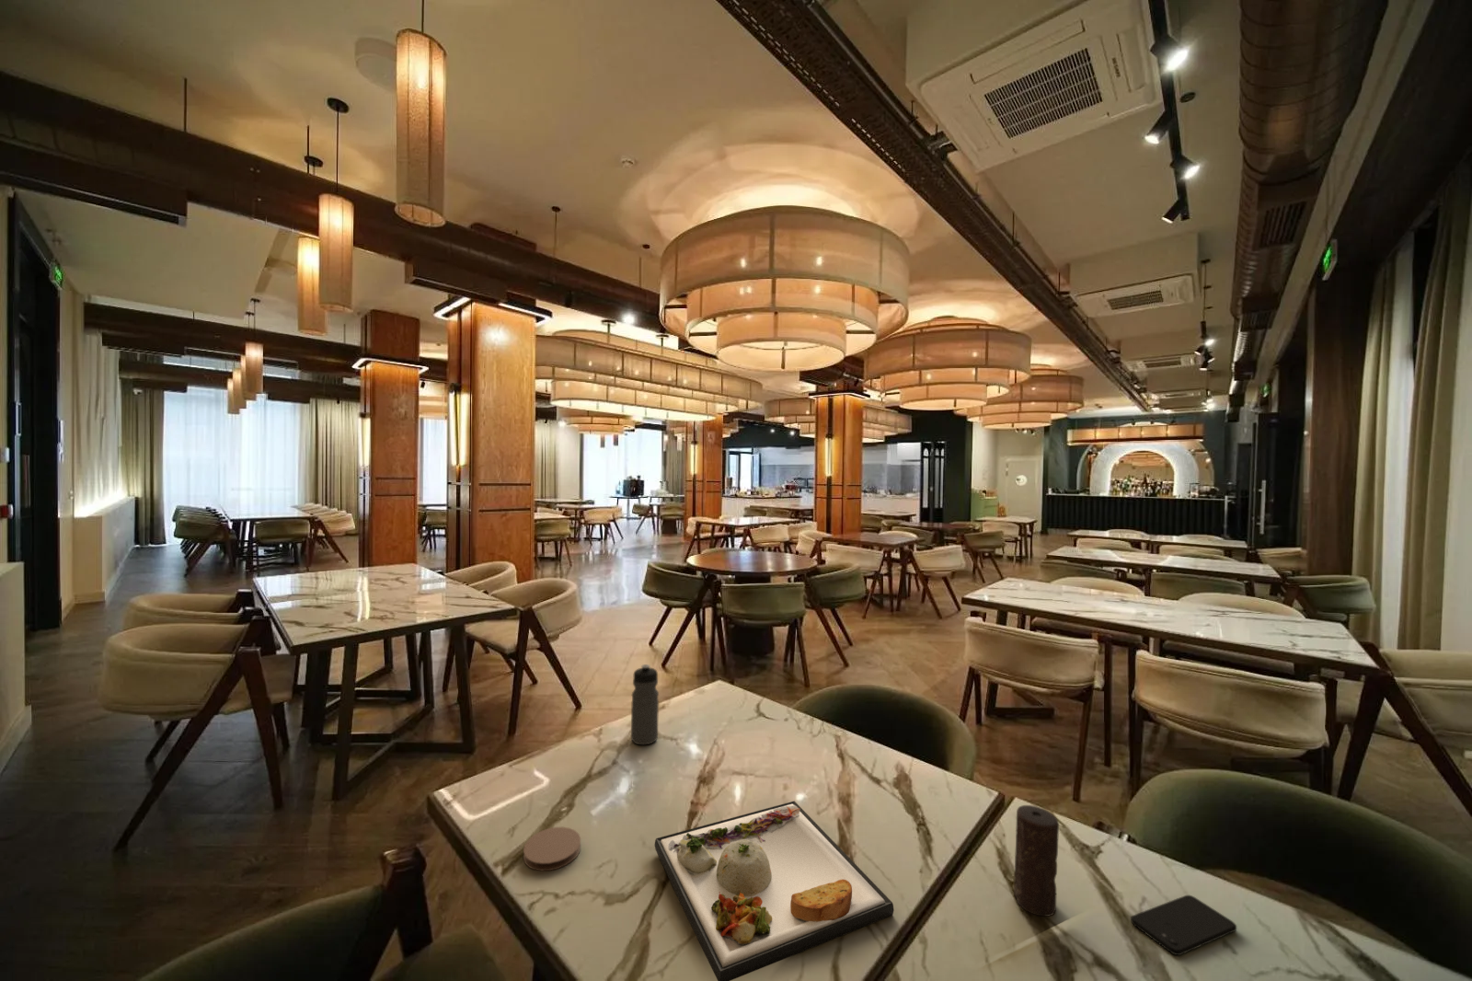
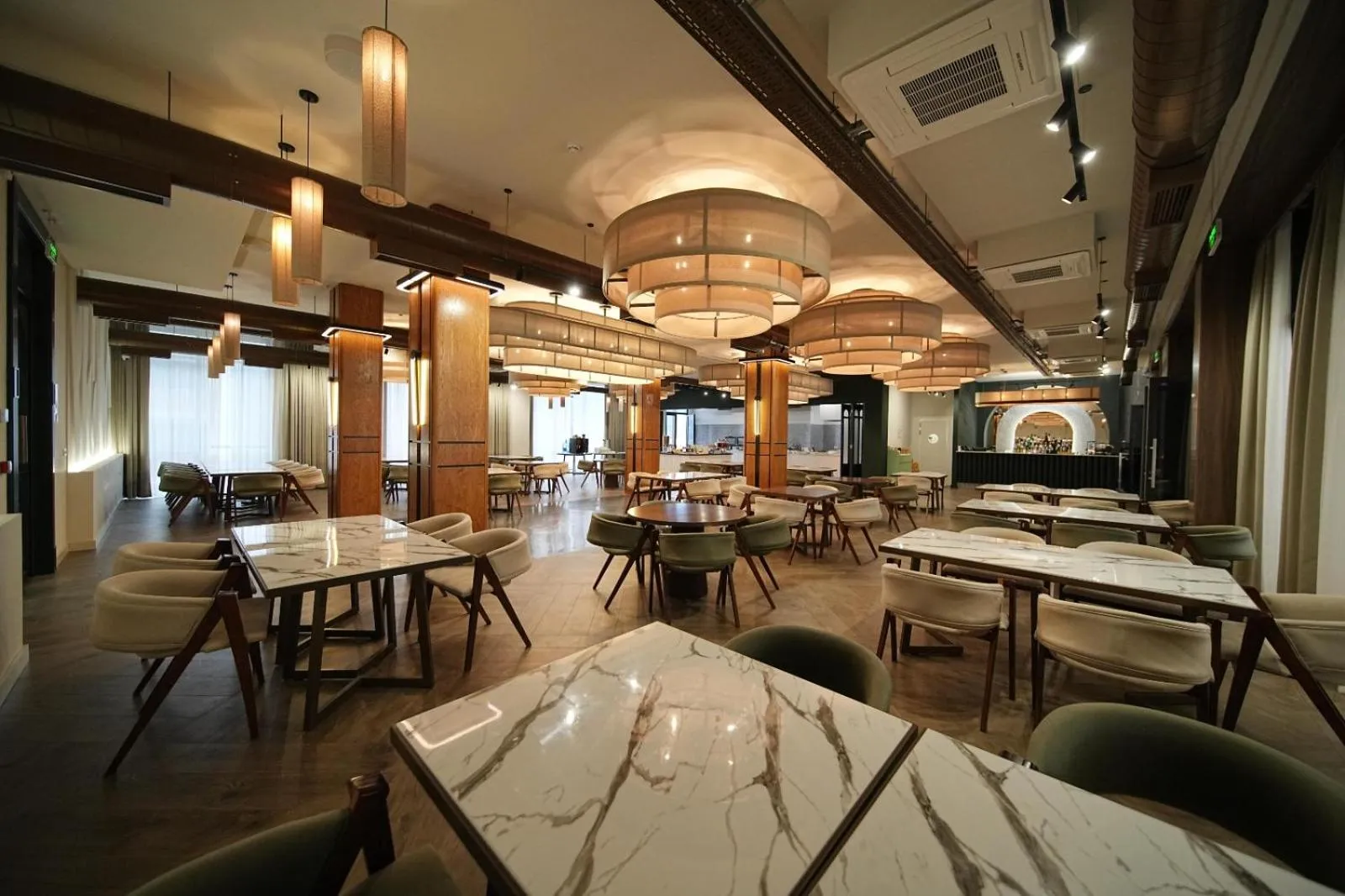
- dinner plate (765, 861)
- coaster (552, 847)
- water bottle (645, 702)
- candle (1036, 858)
- smartphone (1183, 923)
